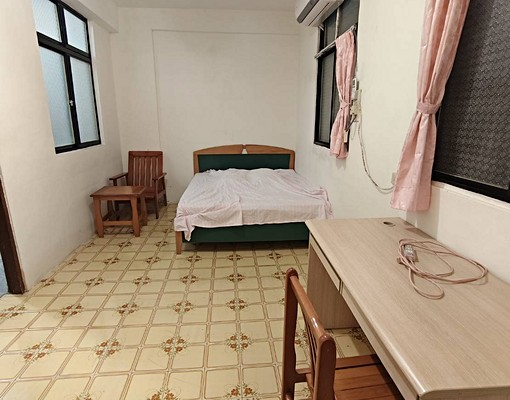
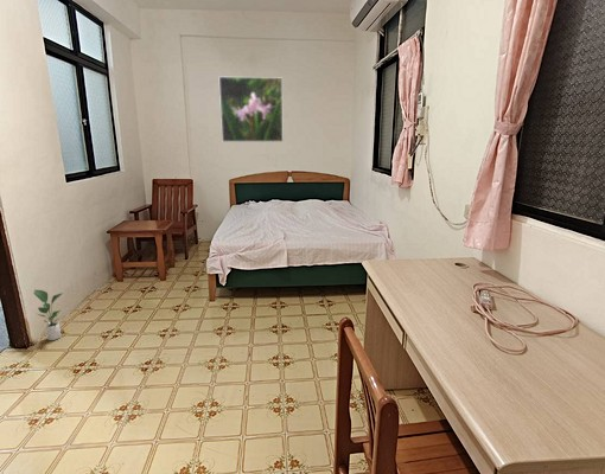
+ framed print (251, 110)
+ potted plant (50, 315)
